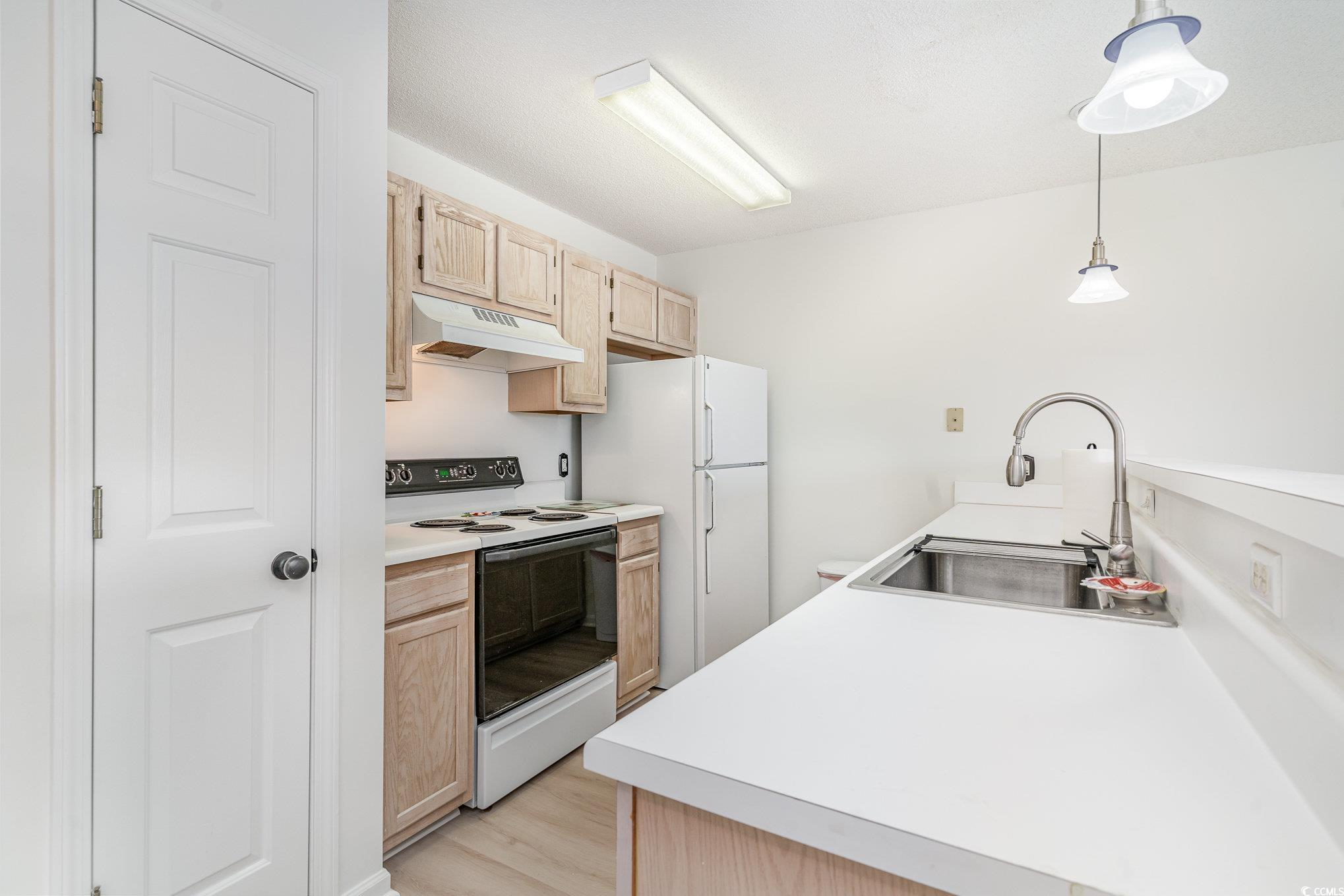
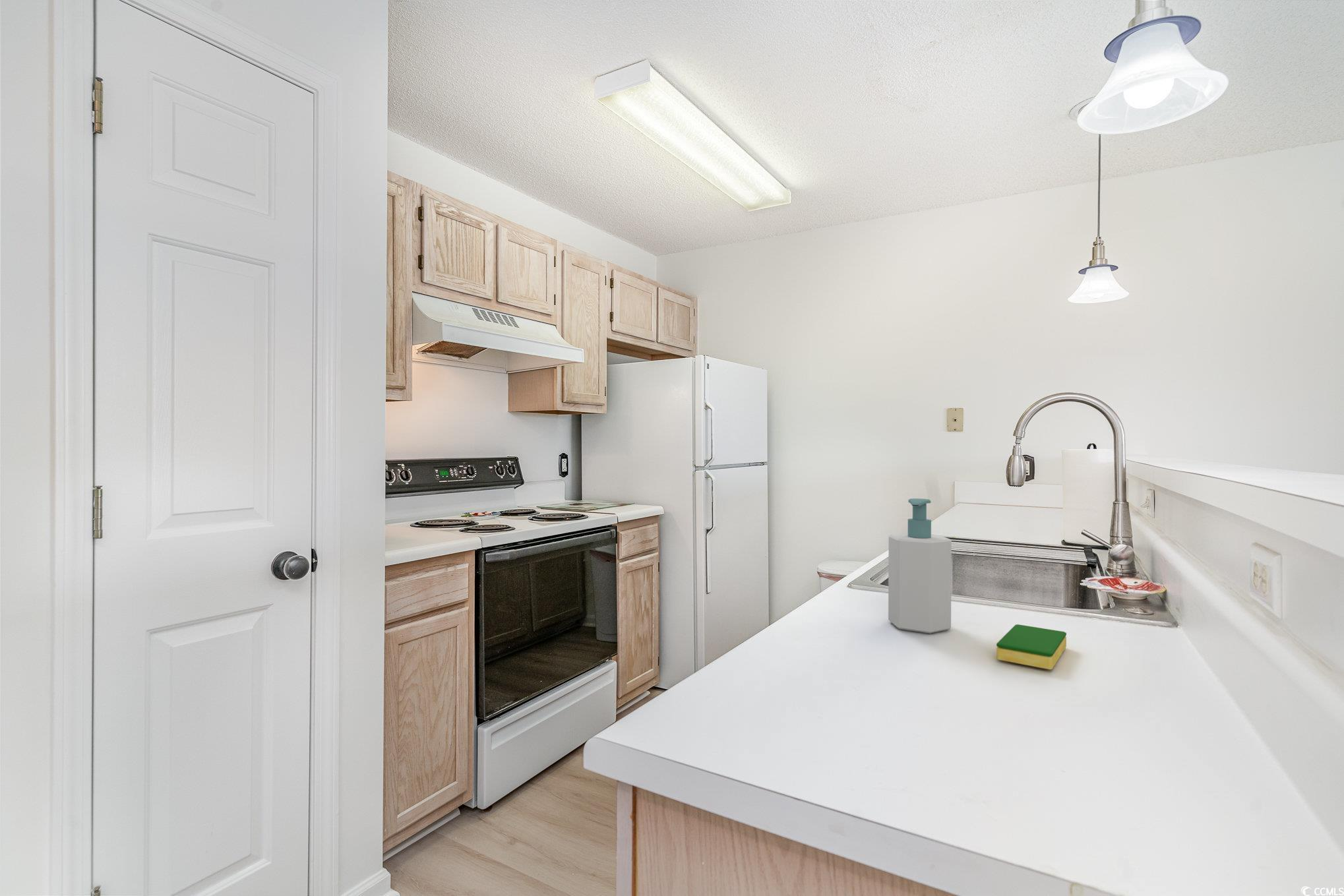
+ dish sponge (1032, 645)
+ soap bottle (919, 562)
